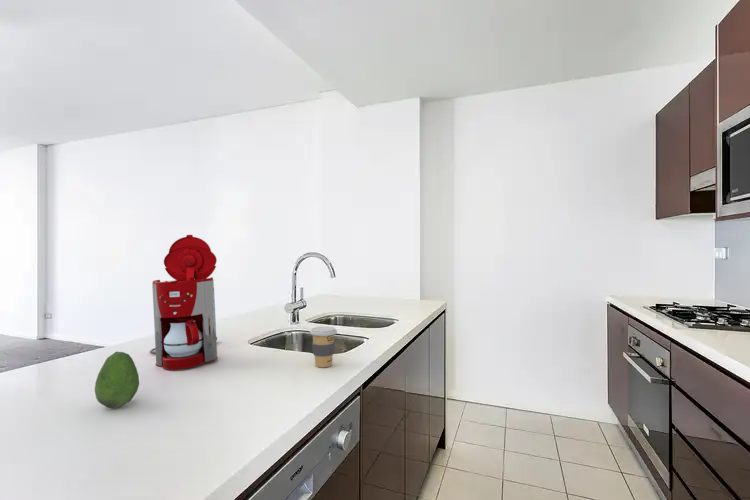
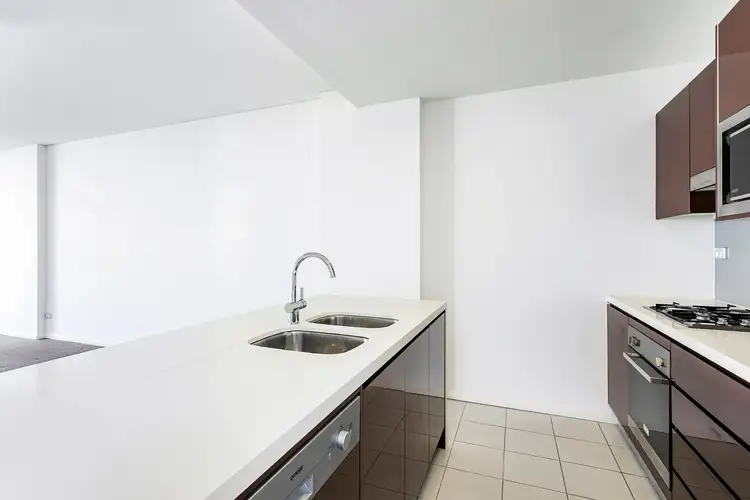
- fruit (117, 378)
- coffee cup (323, 346)
- coffee maker (184, 294)
